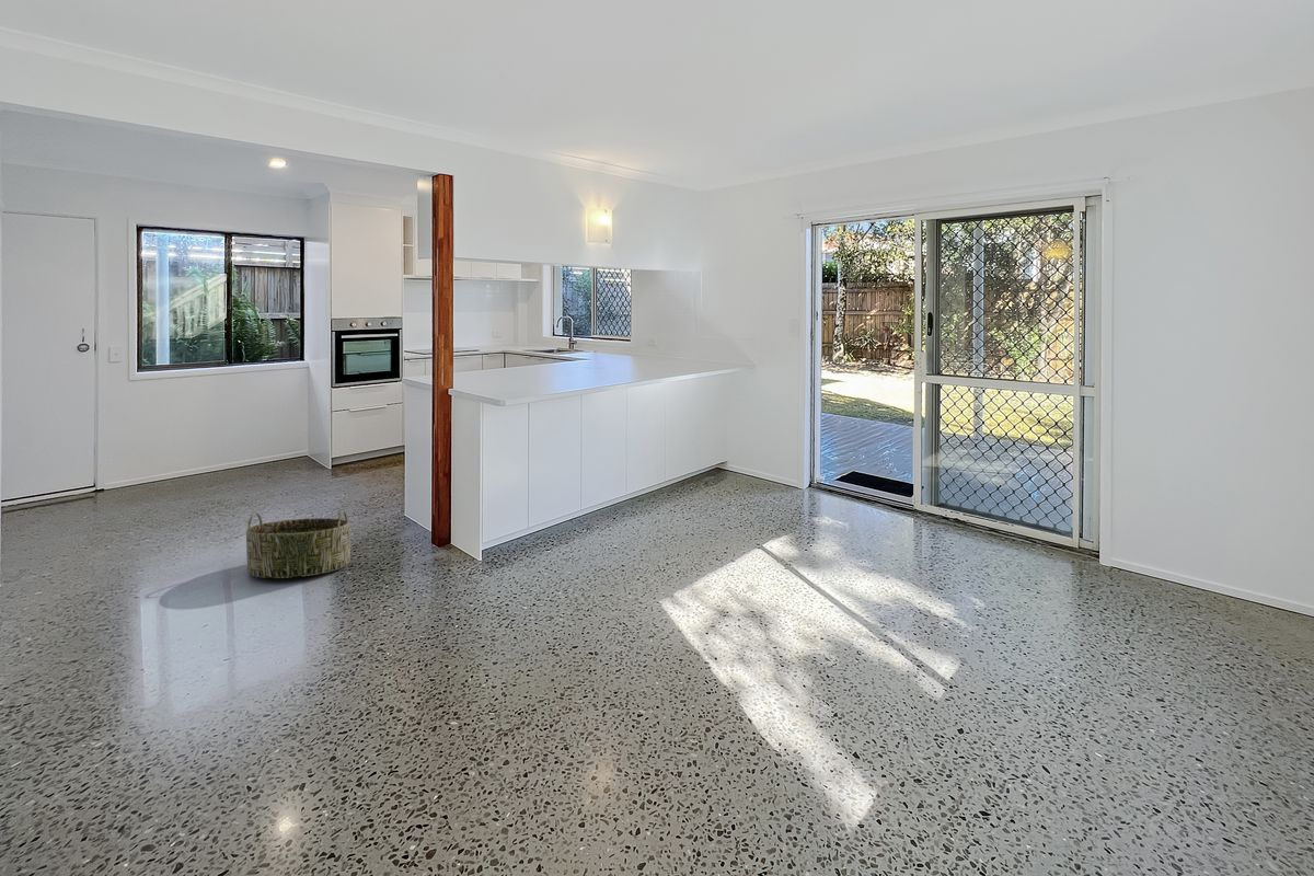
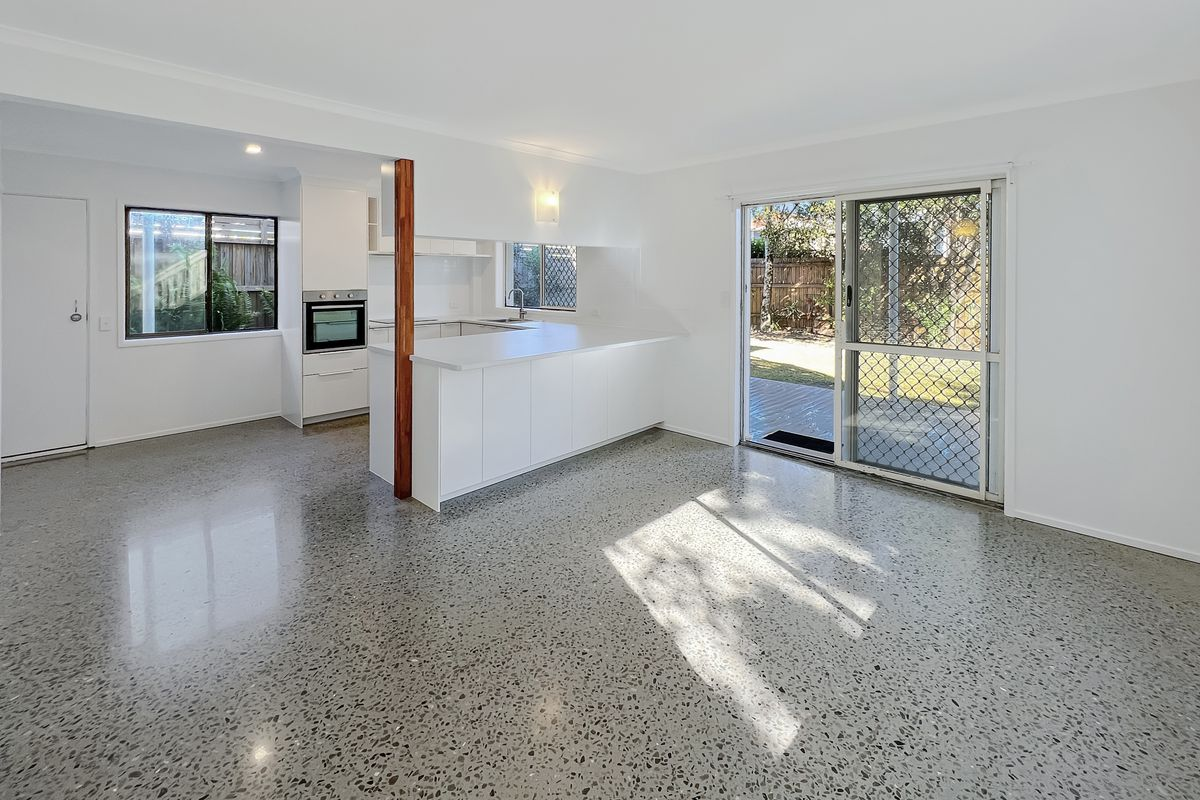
- basket (299, 539)
